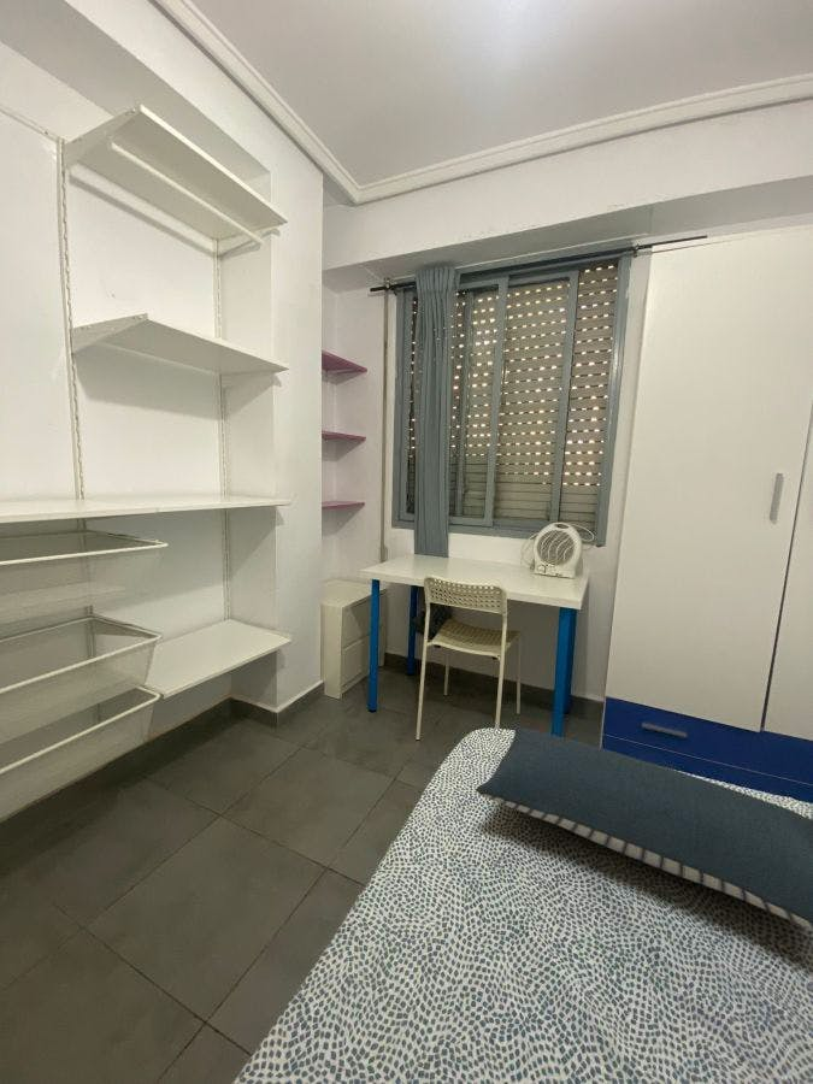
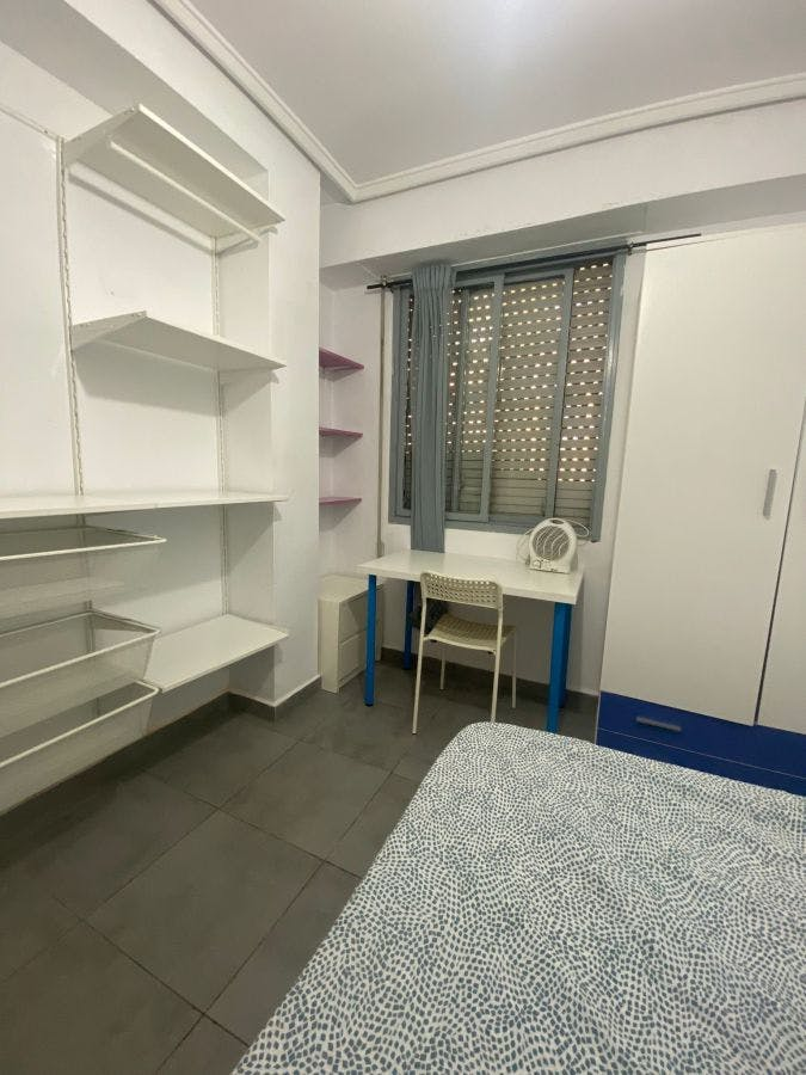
- pillow (642, 807)
